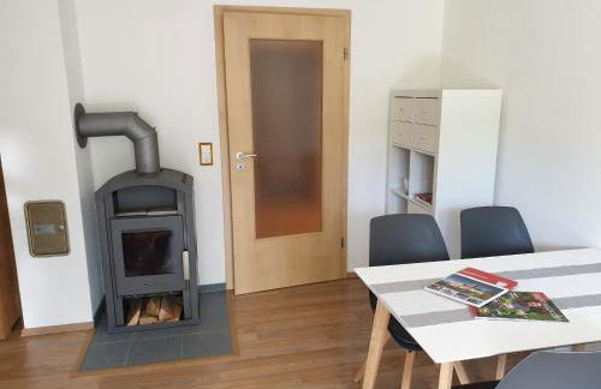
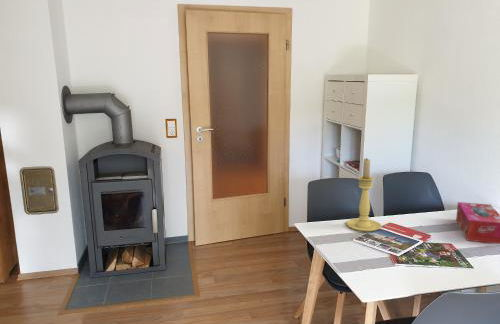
+ tissue box (479, 221)
+ candle holder (365, 192)
